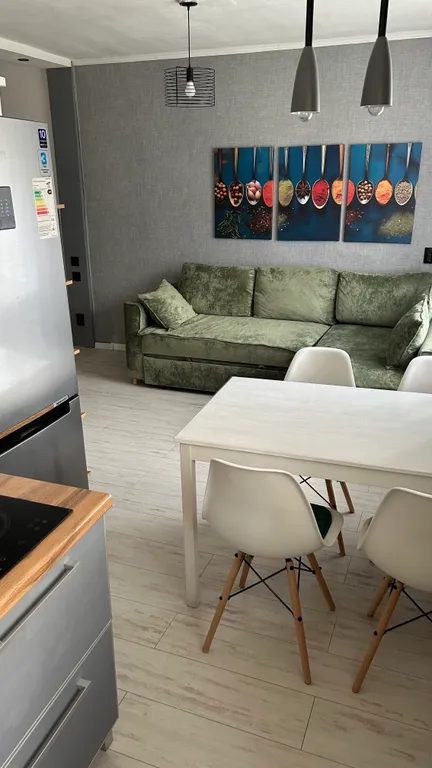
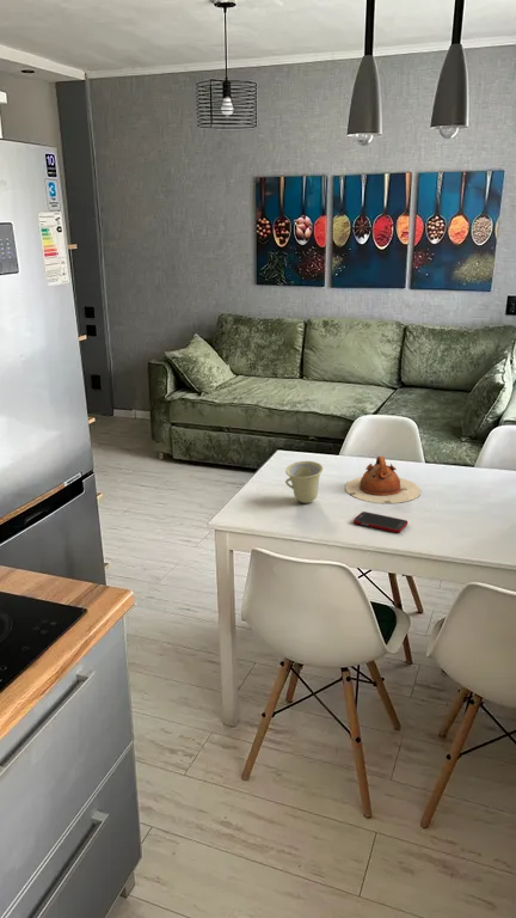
+ cell phone (380, 521)
+ cup (303, 484)
+ teapot (383, 473)
